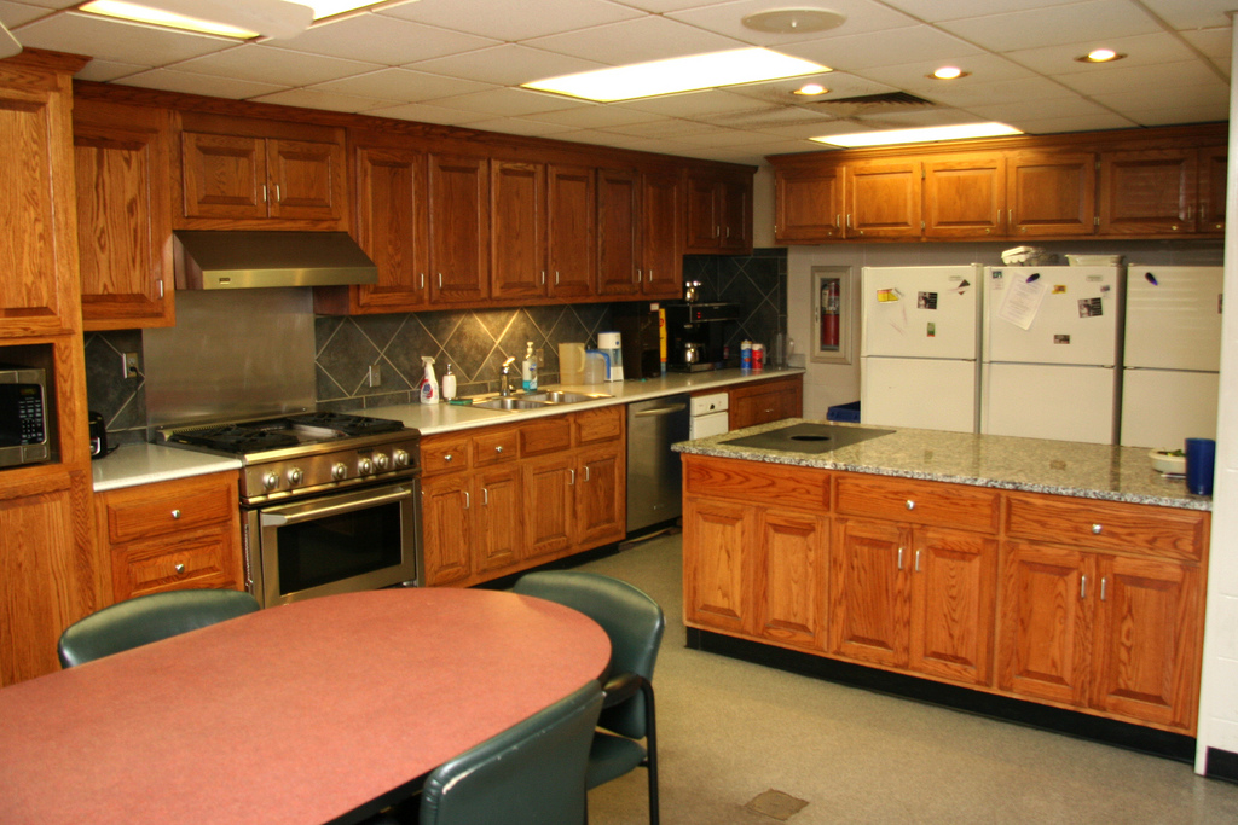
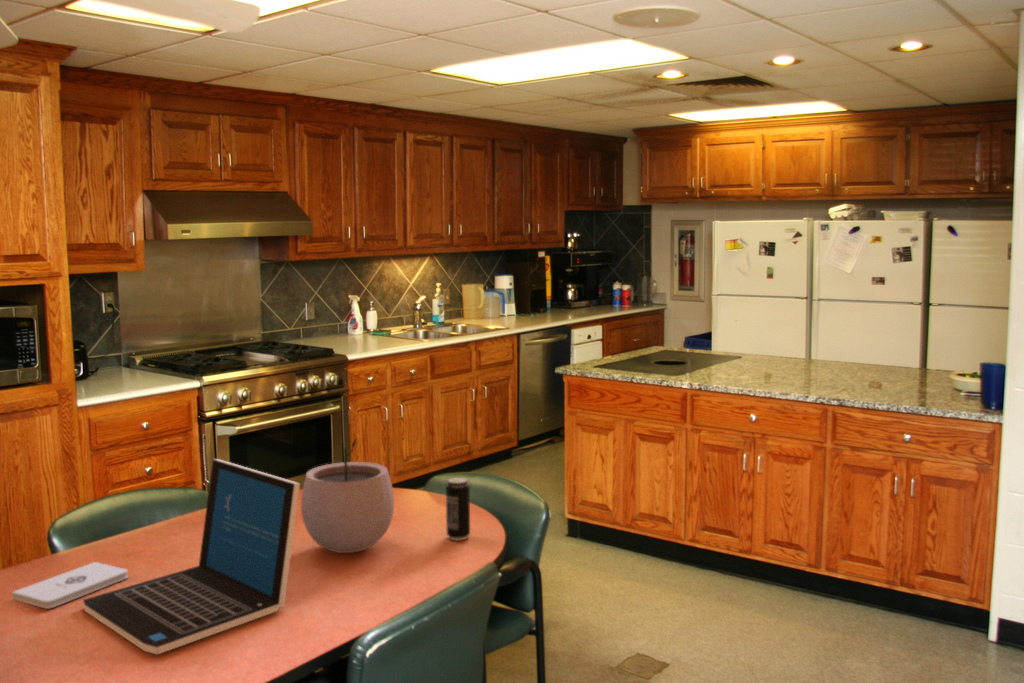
+ plant pot (347, 493)
+ notepad (73, 584)
+ beverage can (458, 508)
+ laptop (201, 545)
